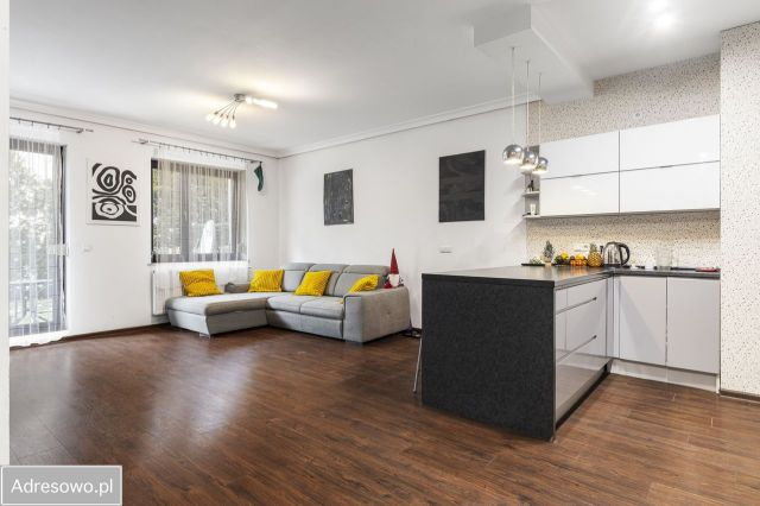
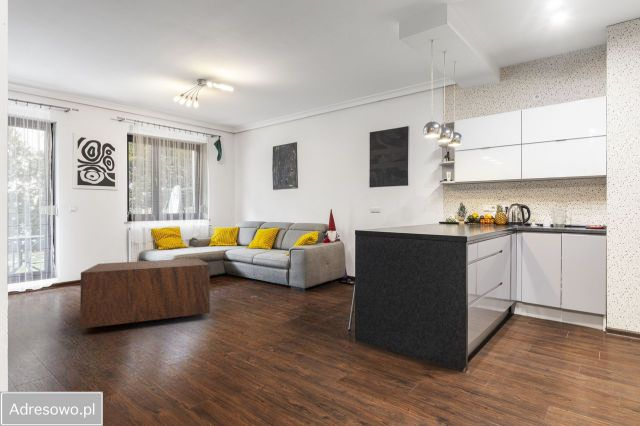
+ coffee table (150, 286)
